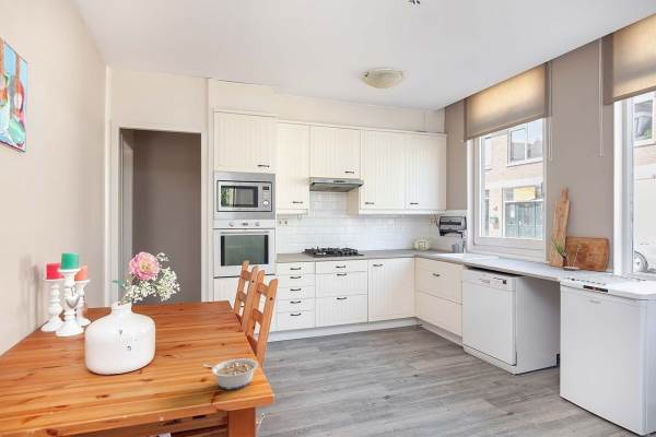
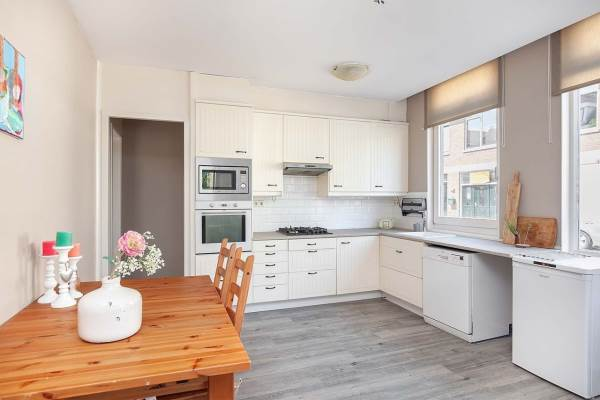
- legume (233, 373)
